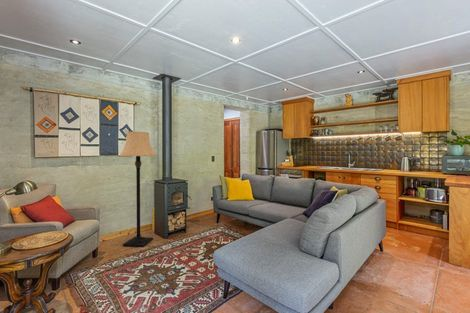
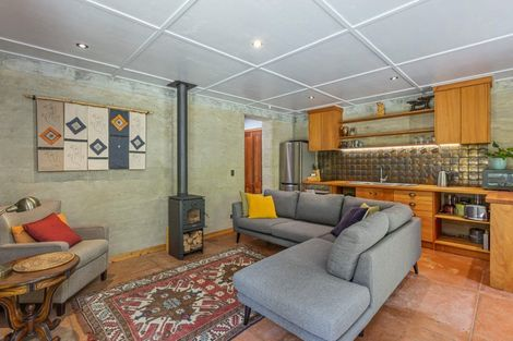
- lamp (138, 187)
